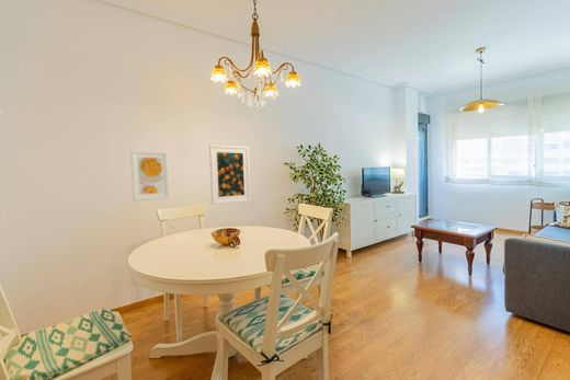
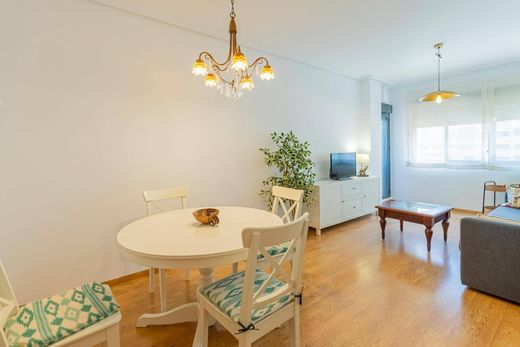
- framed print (230, 174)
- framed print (150, 175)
